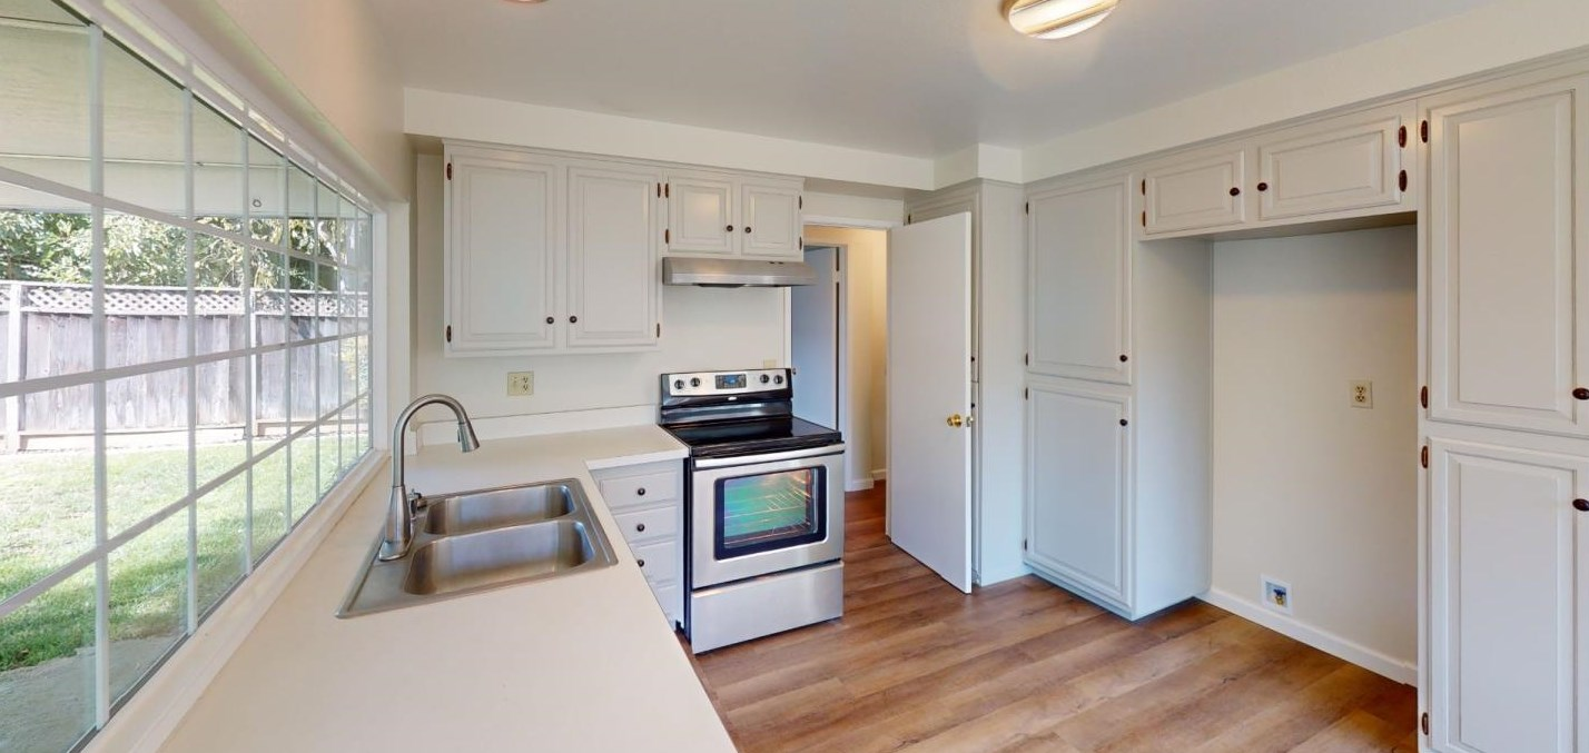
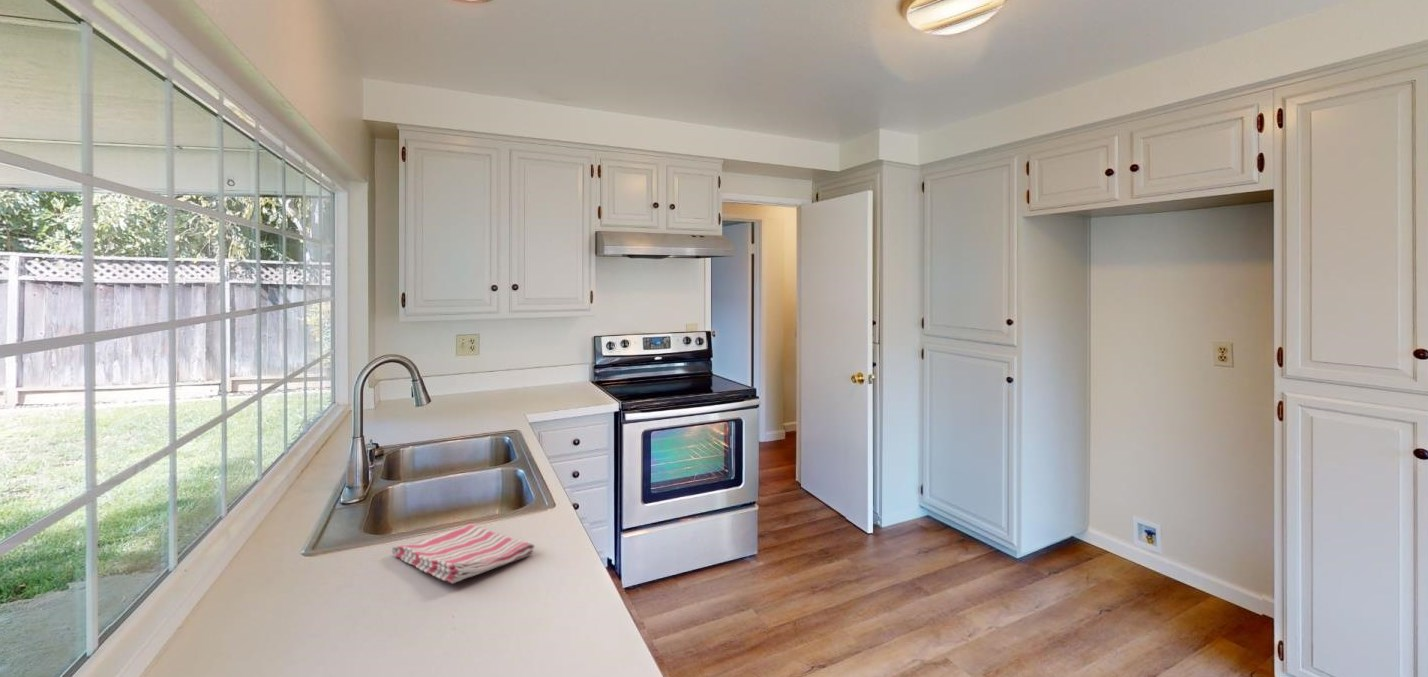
+ dish towel (463, 546)
